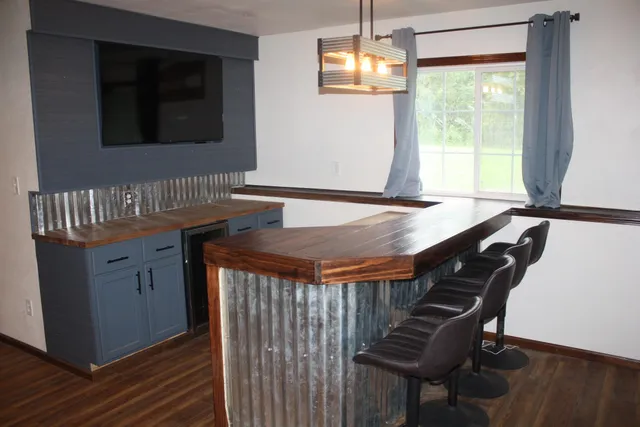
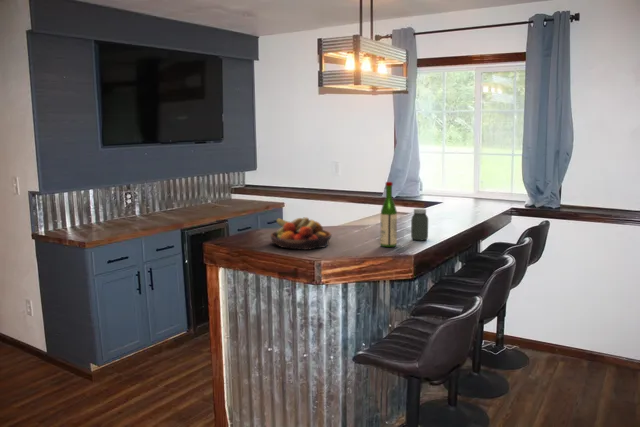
+ wine bottle (388, 214)
+ jar (419, 224)
+ fruit bowl (300, 231)
